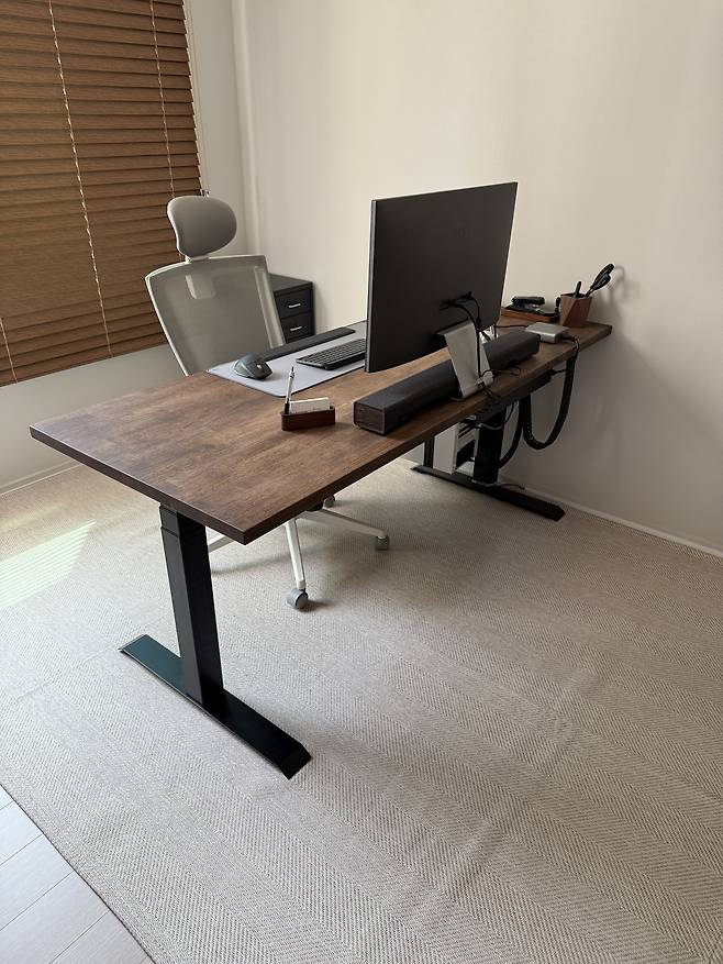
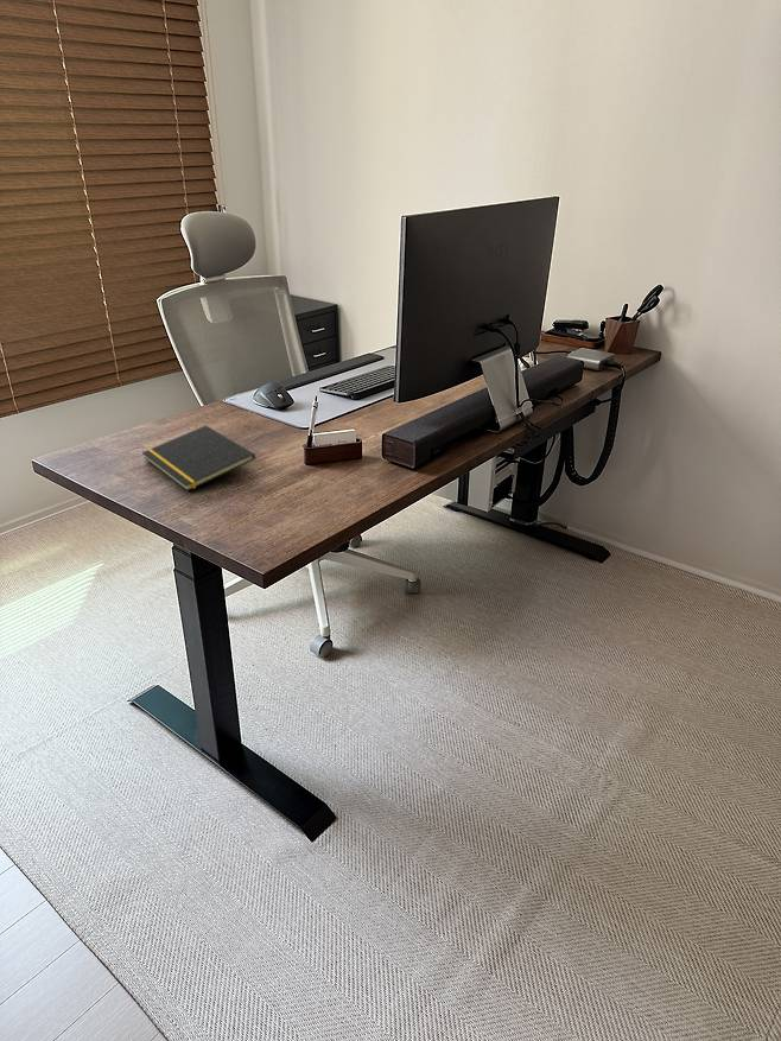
+ notepad (197, 456)
